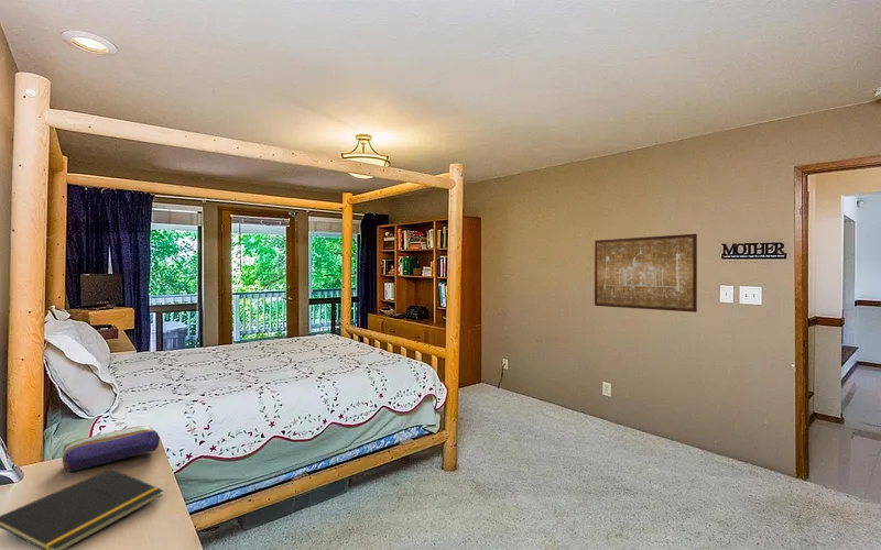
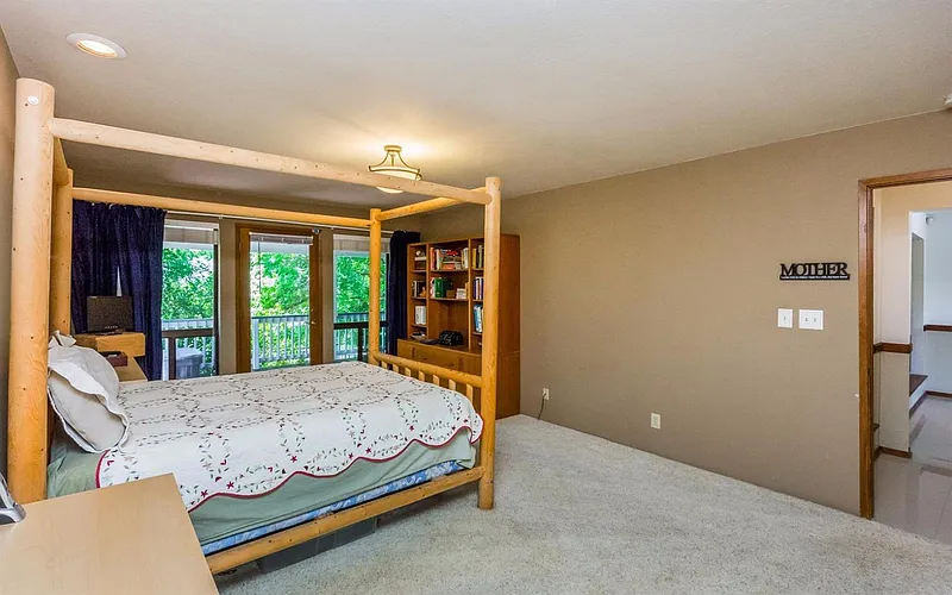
- notepad (86, 505)
- pencil case (113, 447)
- wall art (641, 273)
